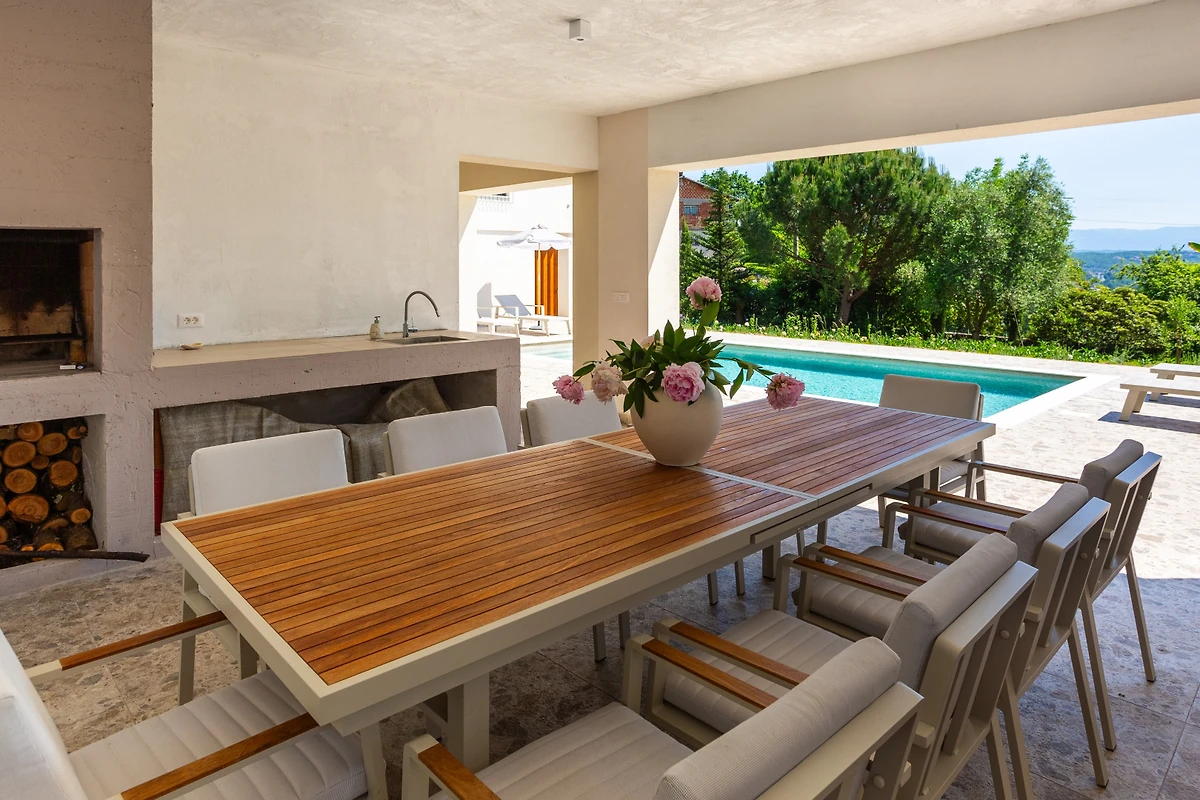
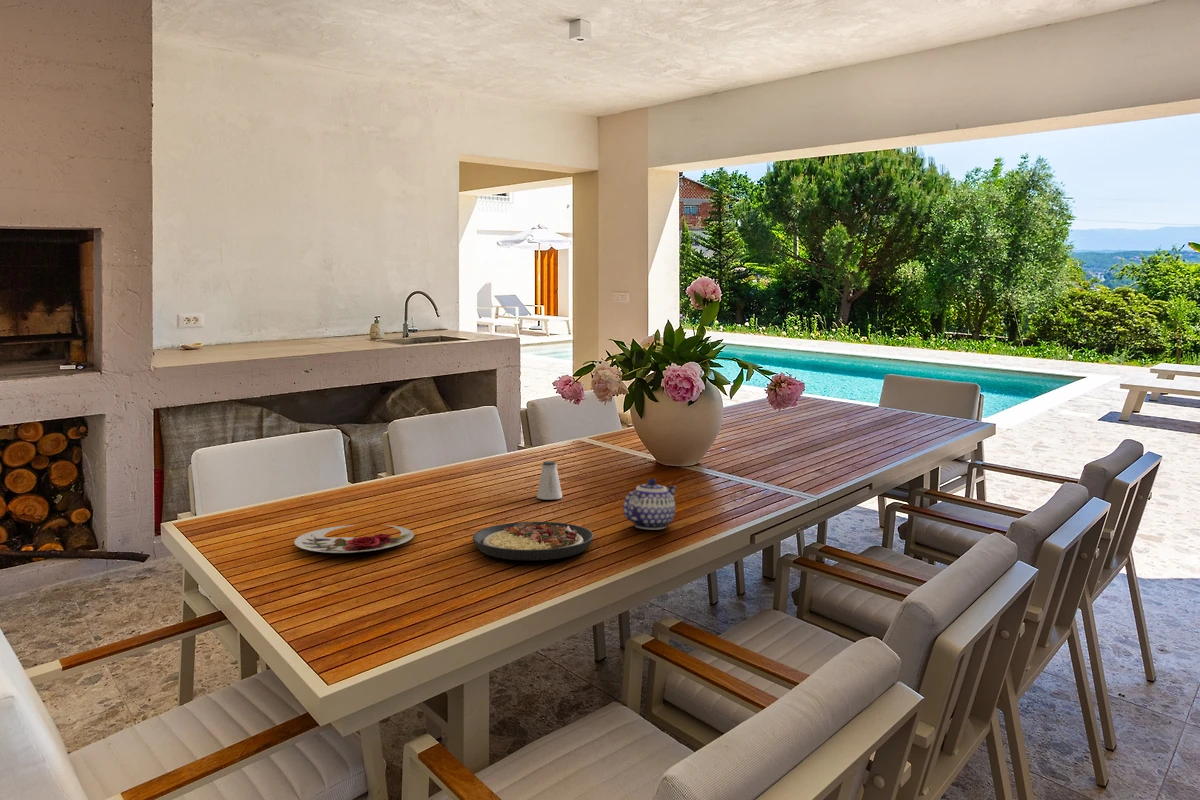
+ plate (533, 537)
+ plate (355, 537)
+ saltshaker (549, 479)
+ teapot (650, 502)
